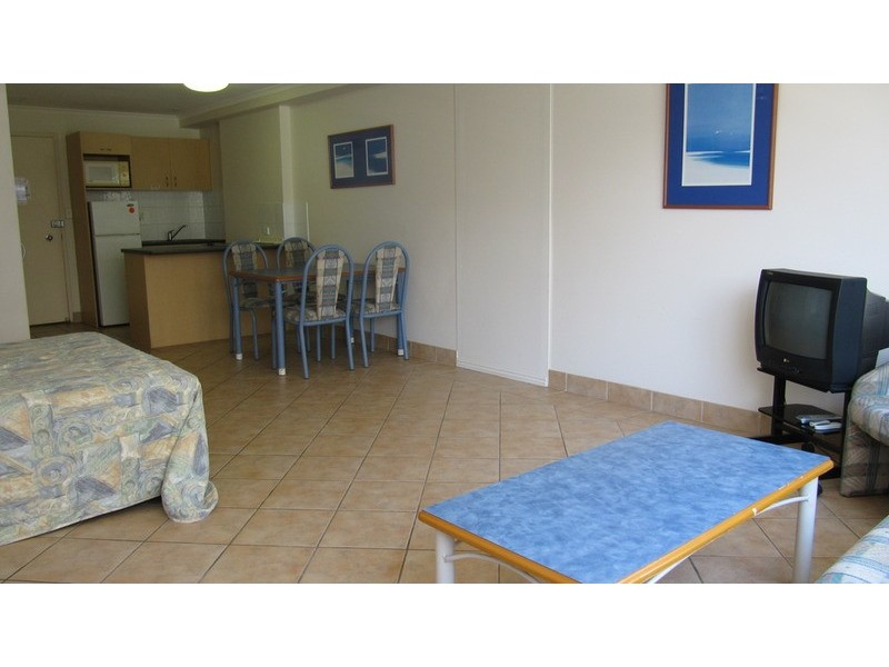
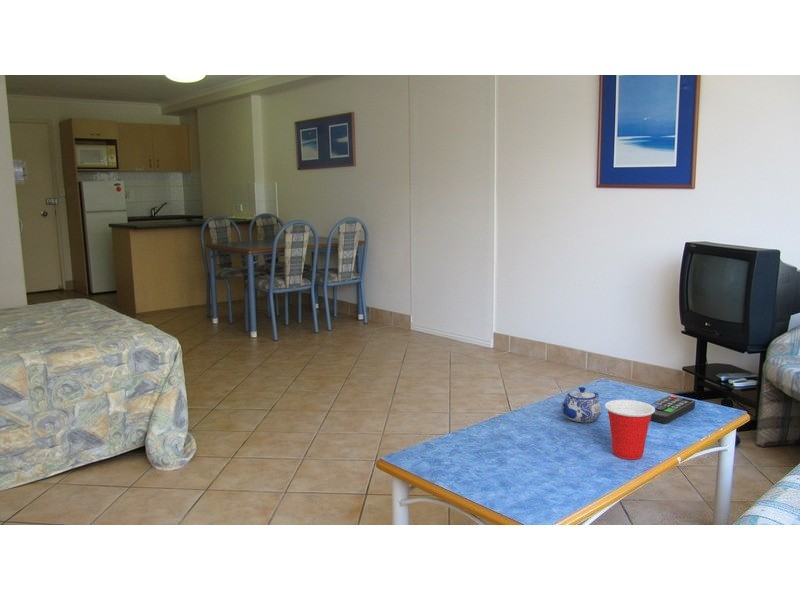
+ teapot (579, 403)
+ remote control (667, 408)
+ cup (628, 430)
